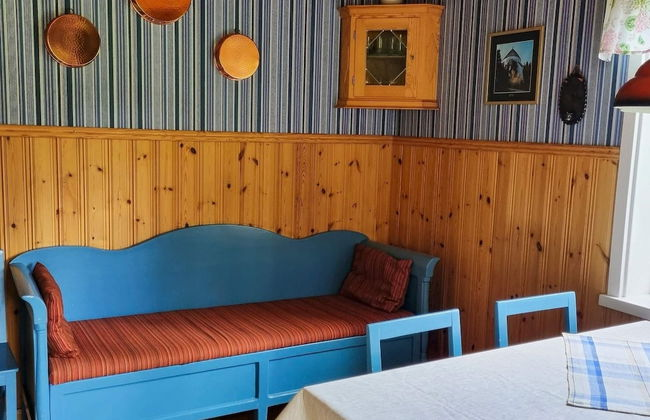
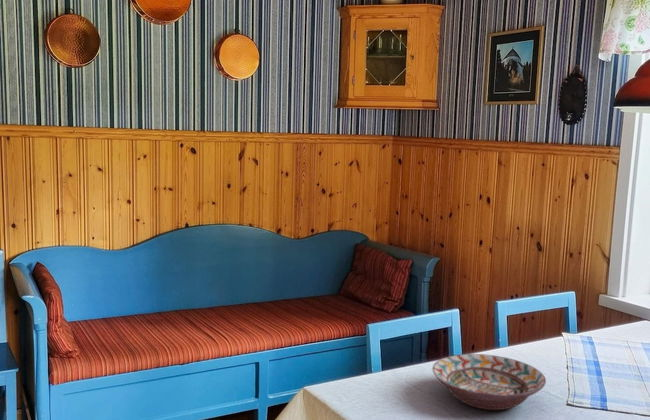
+ decorative bowl (487, 385)
